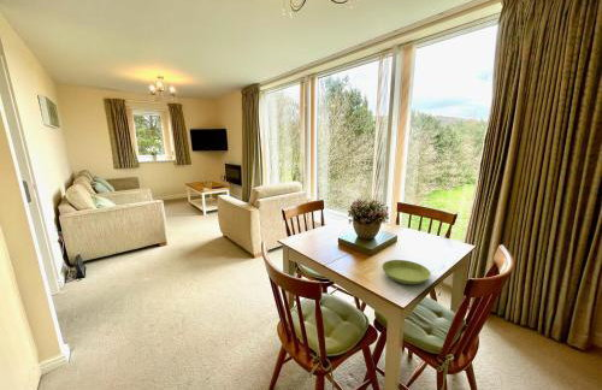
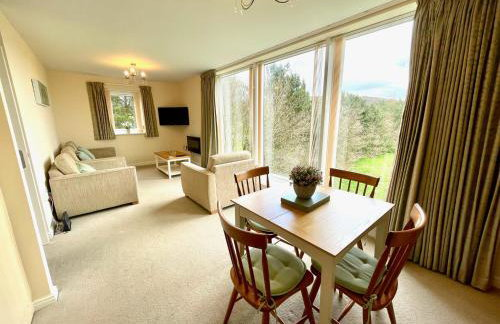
- saucer (405, 272)
